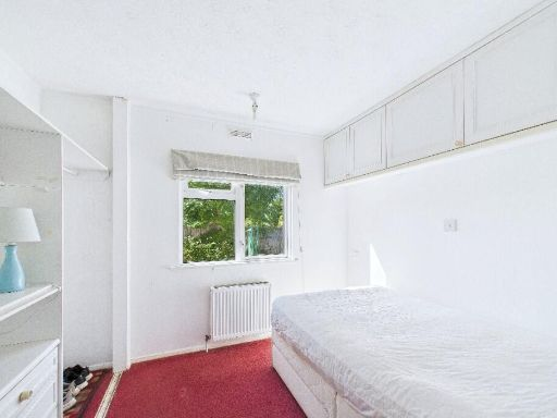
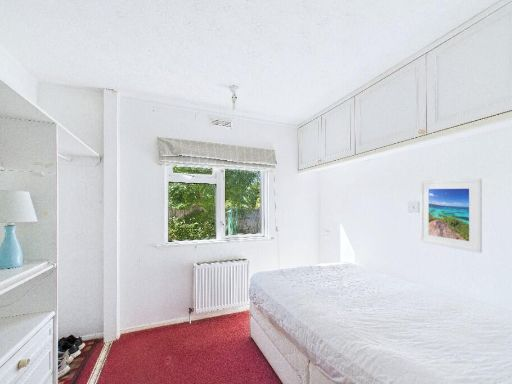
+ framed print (447, 213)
